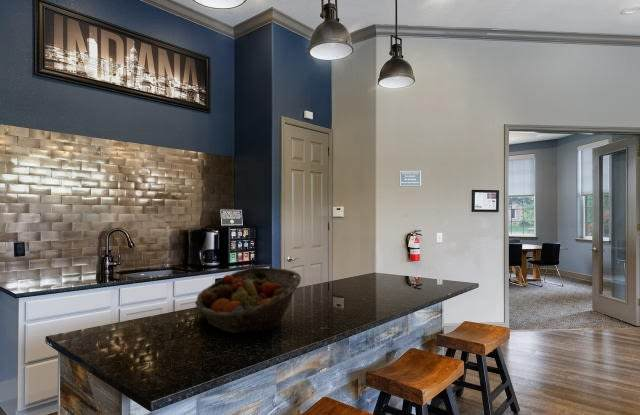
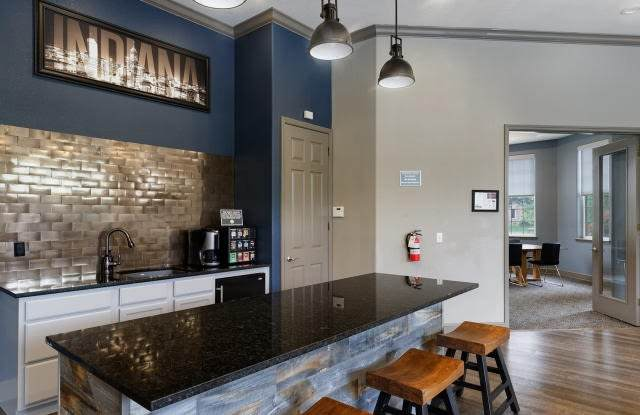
- fruit basket (248, 297)
